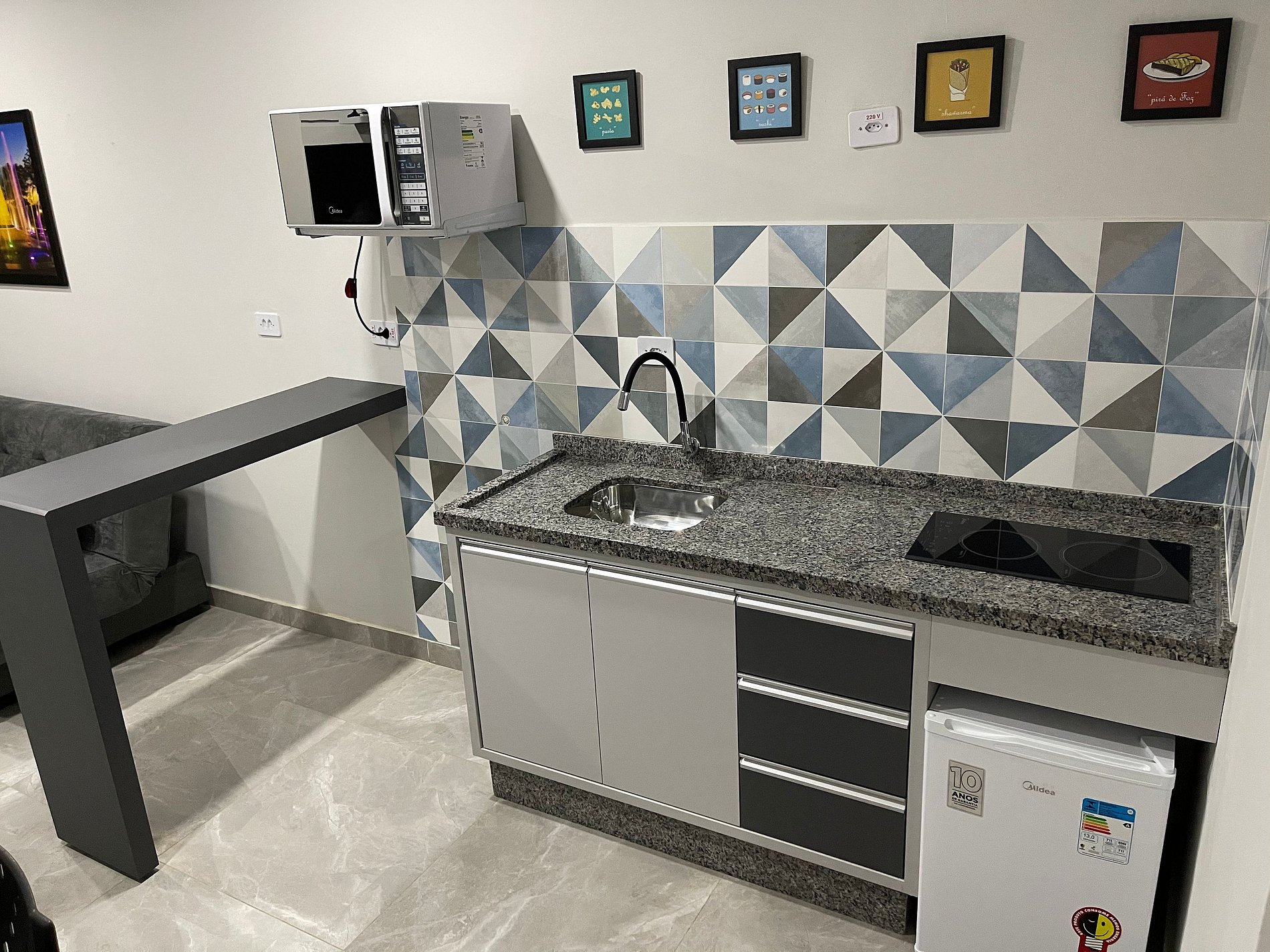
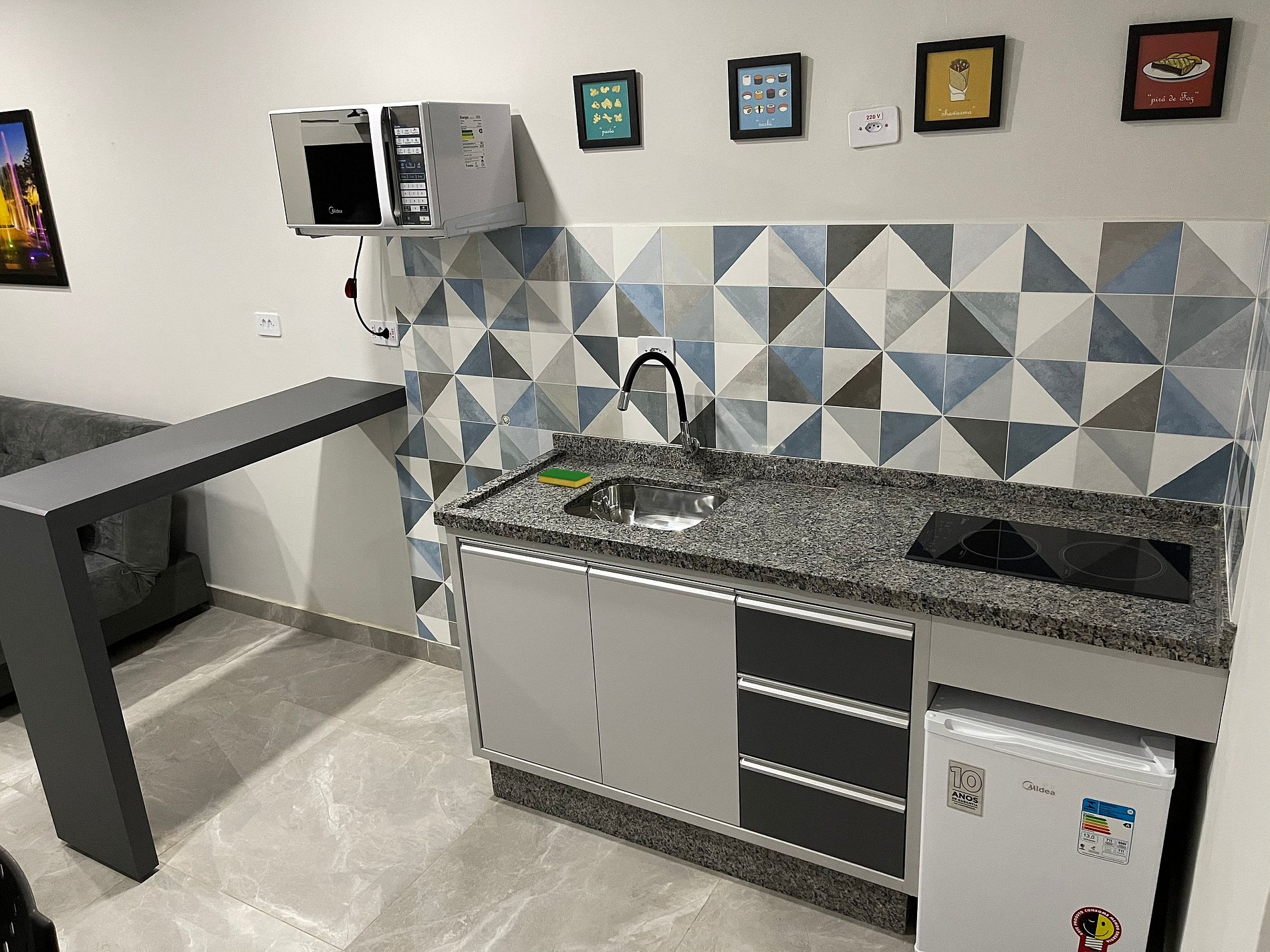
+ dish sponge (565, 477)
